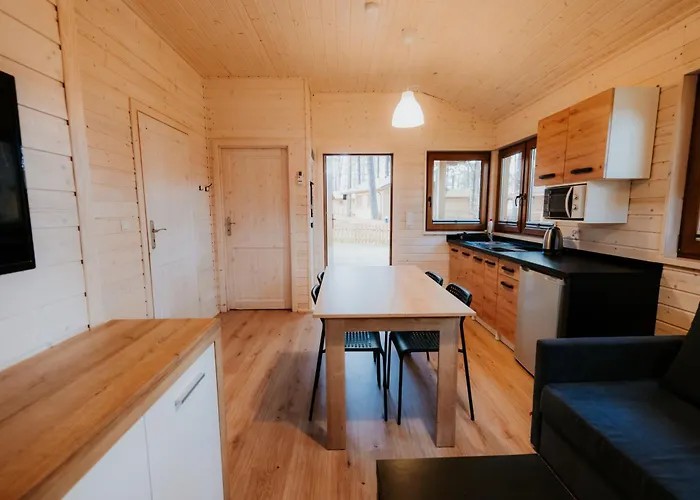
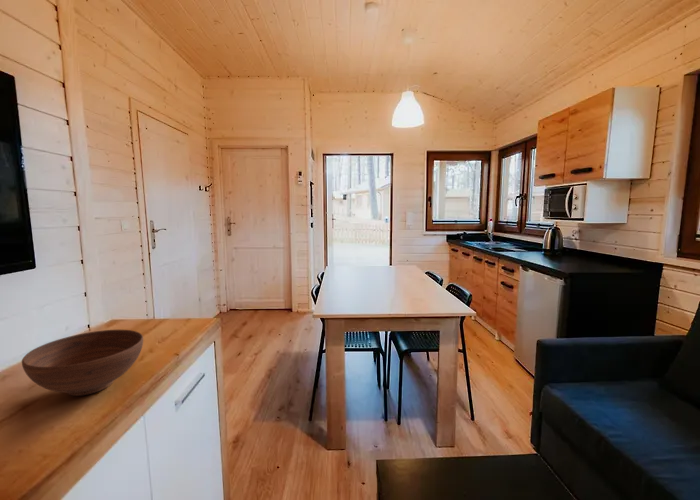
+ bowl (89, 366)
